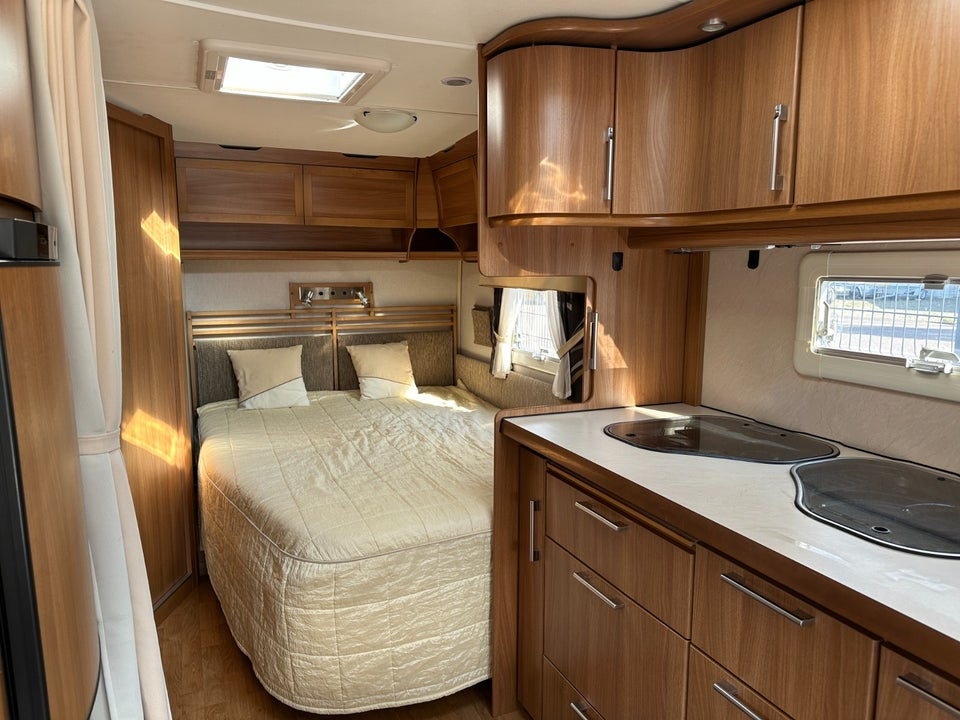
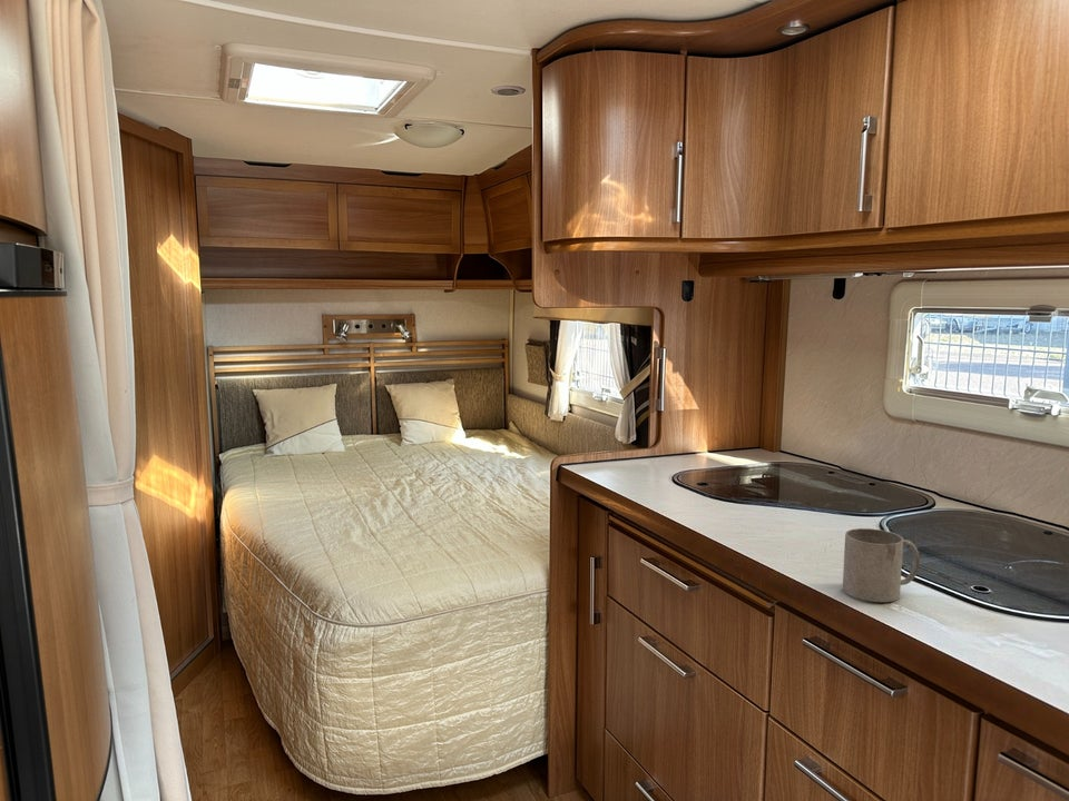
+ mug (883, 563)
